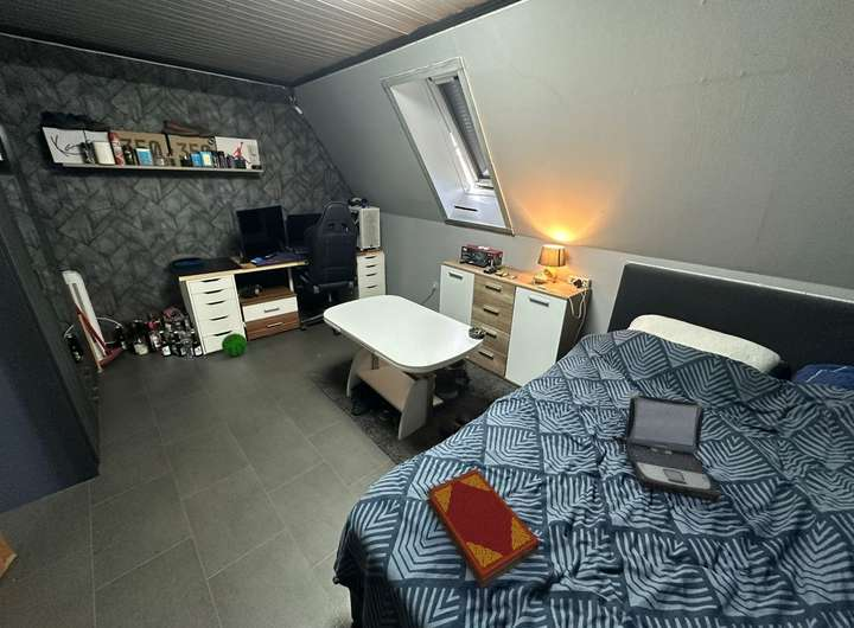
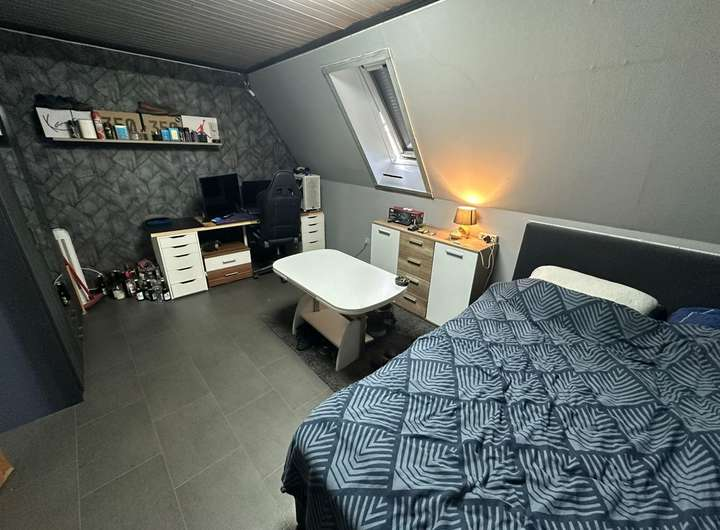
- hardback book (478, 519)
- ball (234, 344)
- laptop (669, 441)
